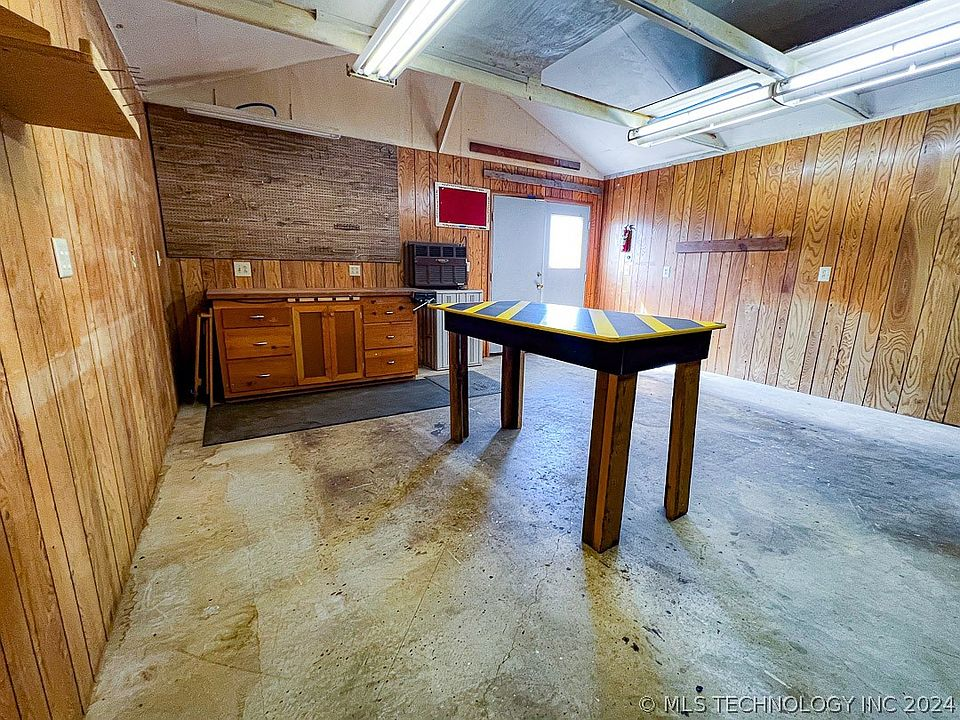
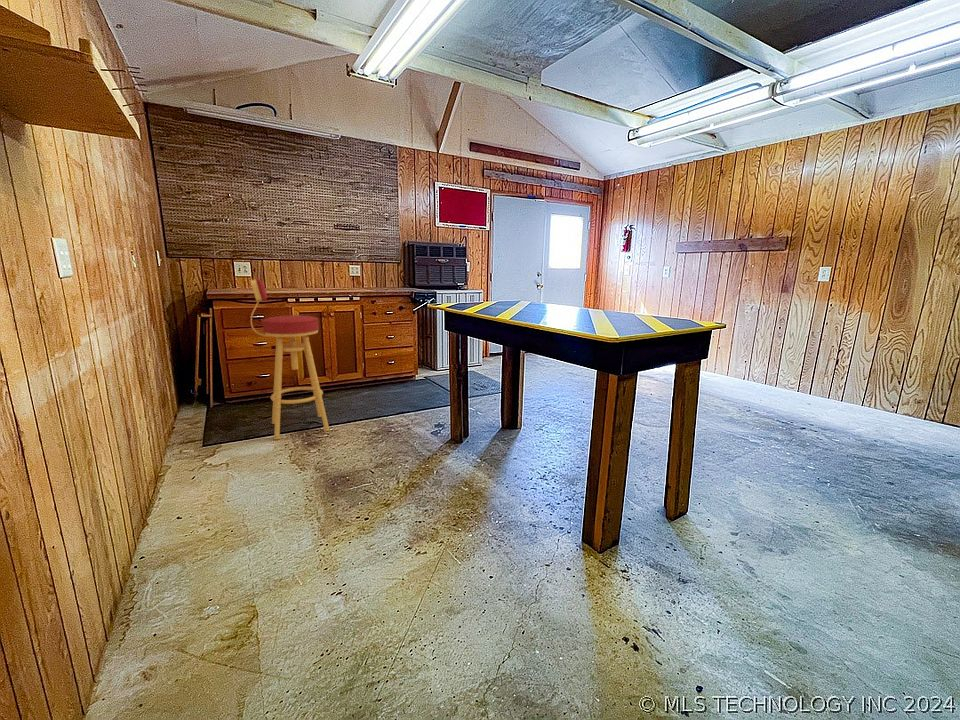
+ bar stool (291, 356)
